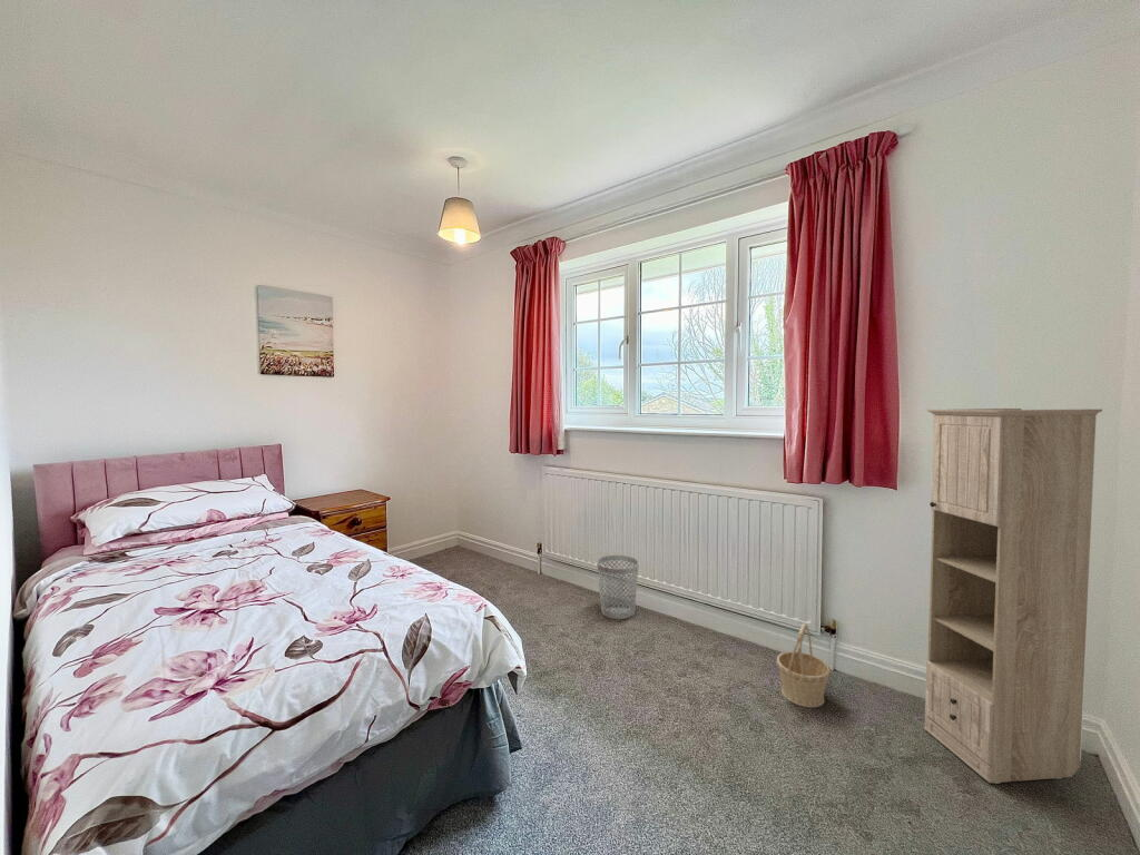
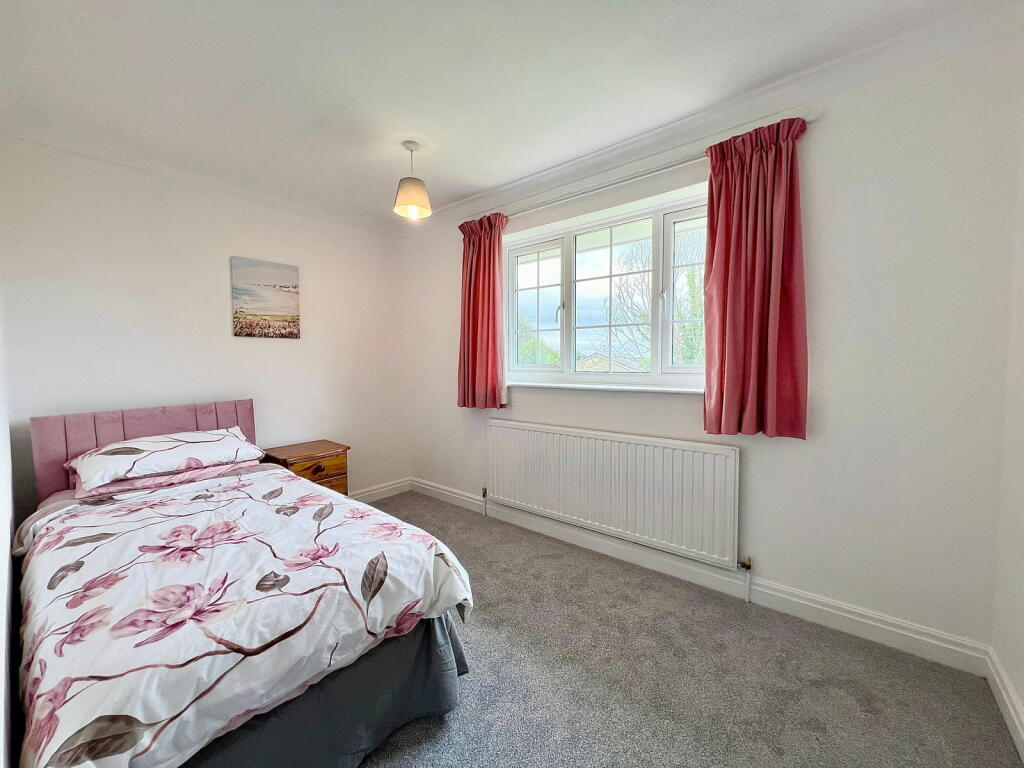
- basket (803, 659)
- storage cabinet (1001, 583)
- wastebasket (617, 587)
